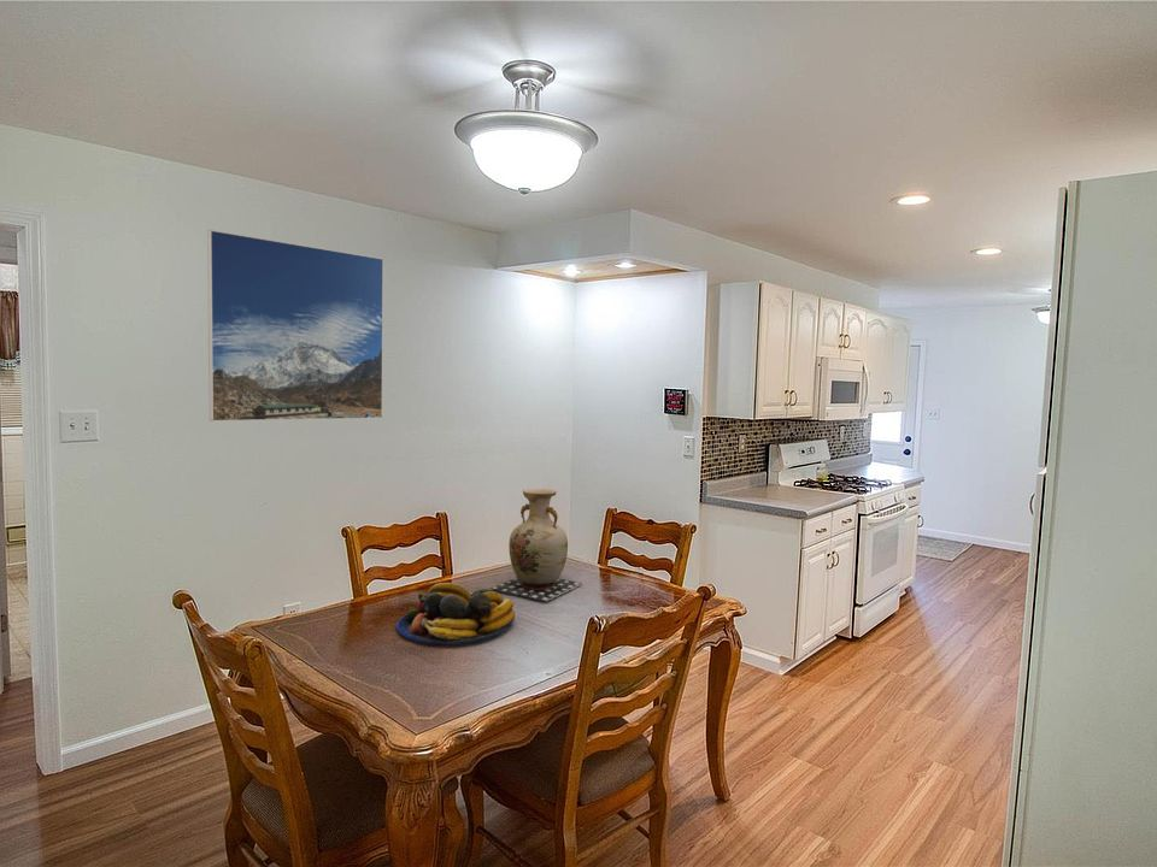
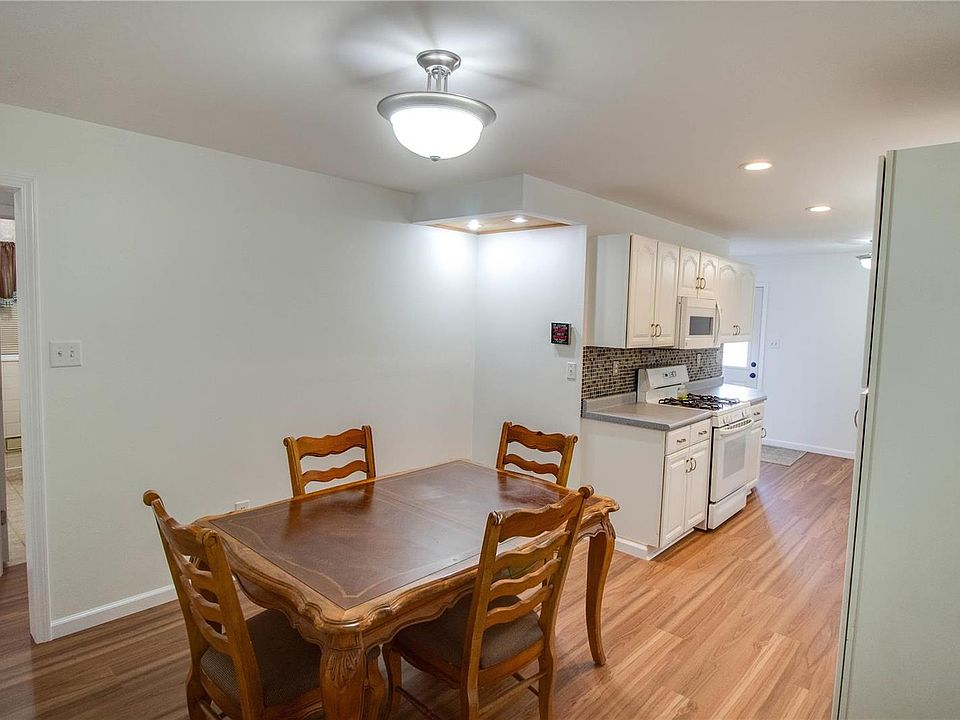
- vase (538, 538)
- fruit bowl (454, 603)
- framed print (303, 332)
